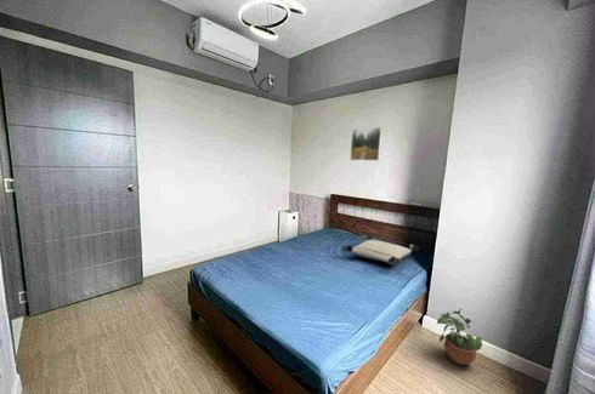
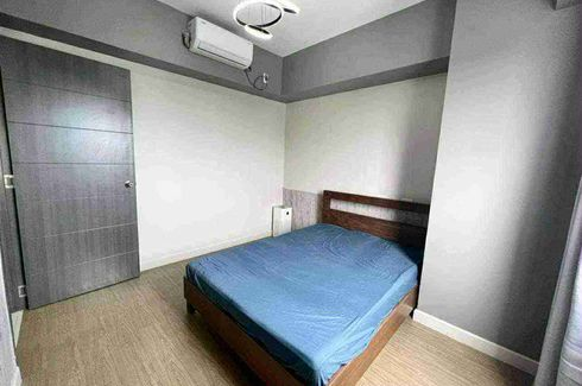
- pillow (379, 250)
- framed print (365, 144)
- potted plant (459, 333)
